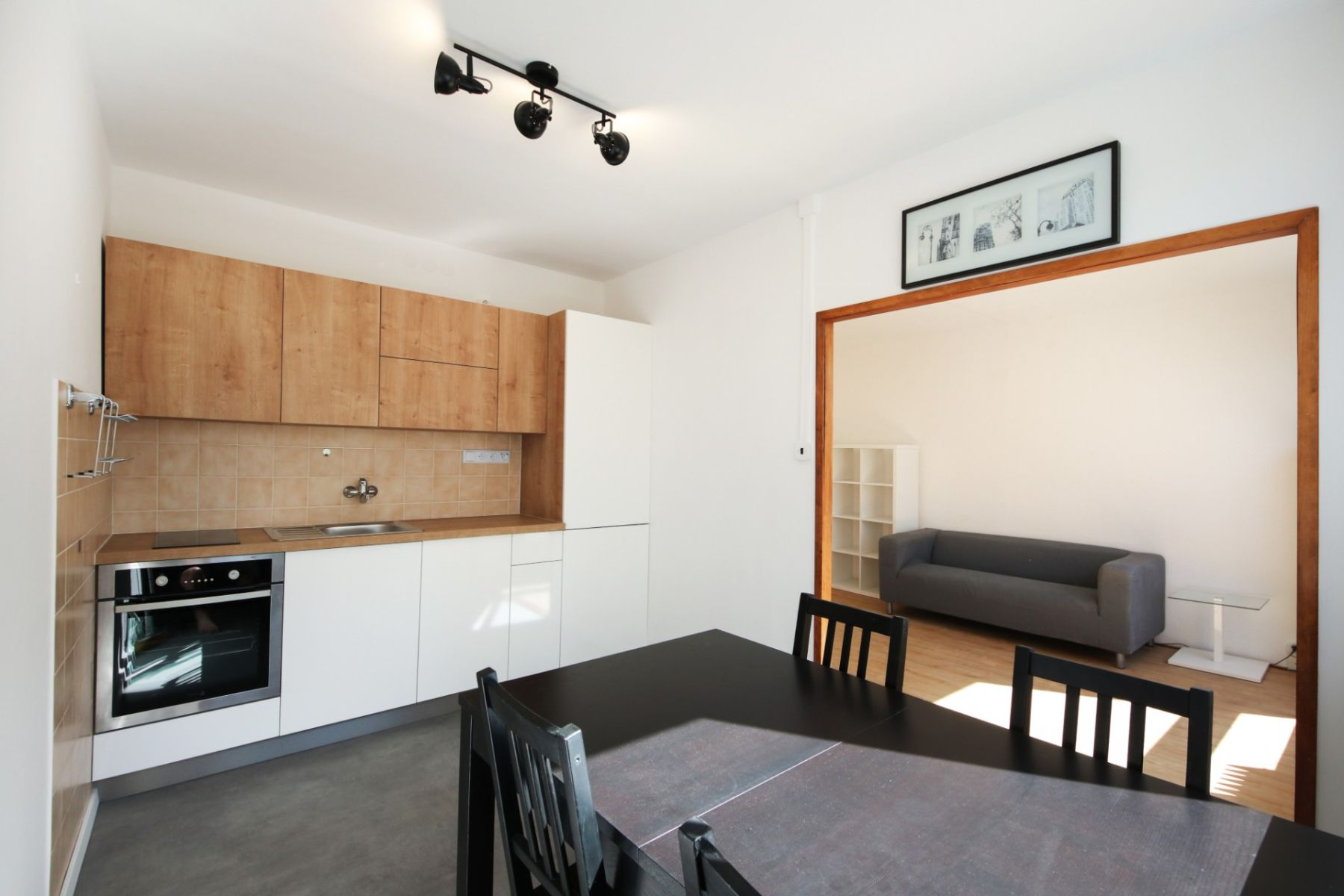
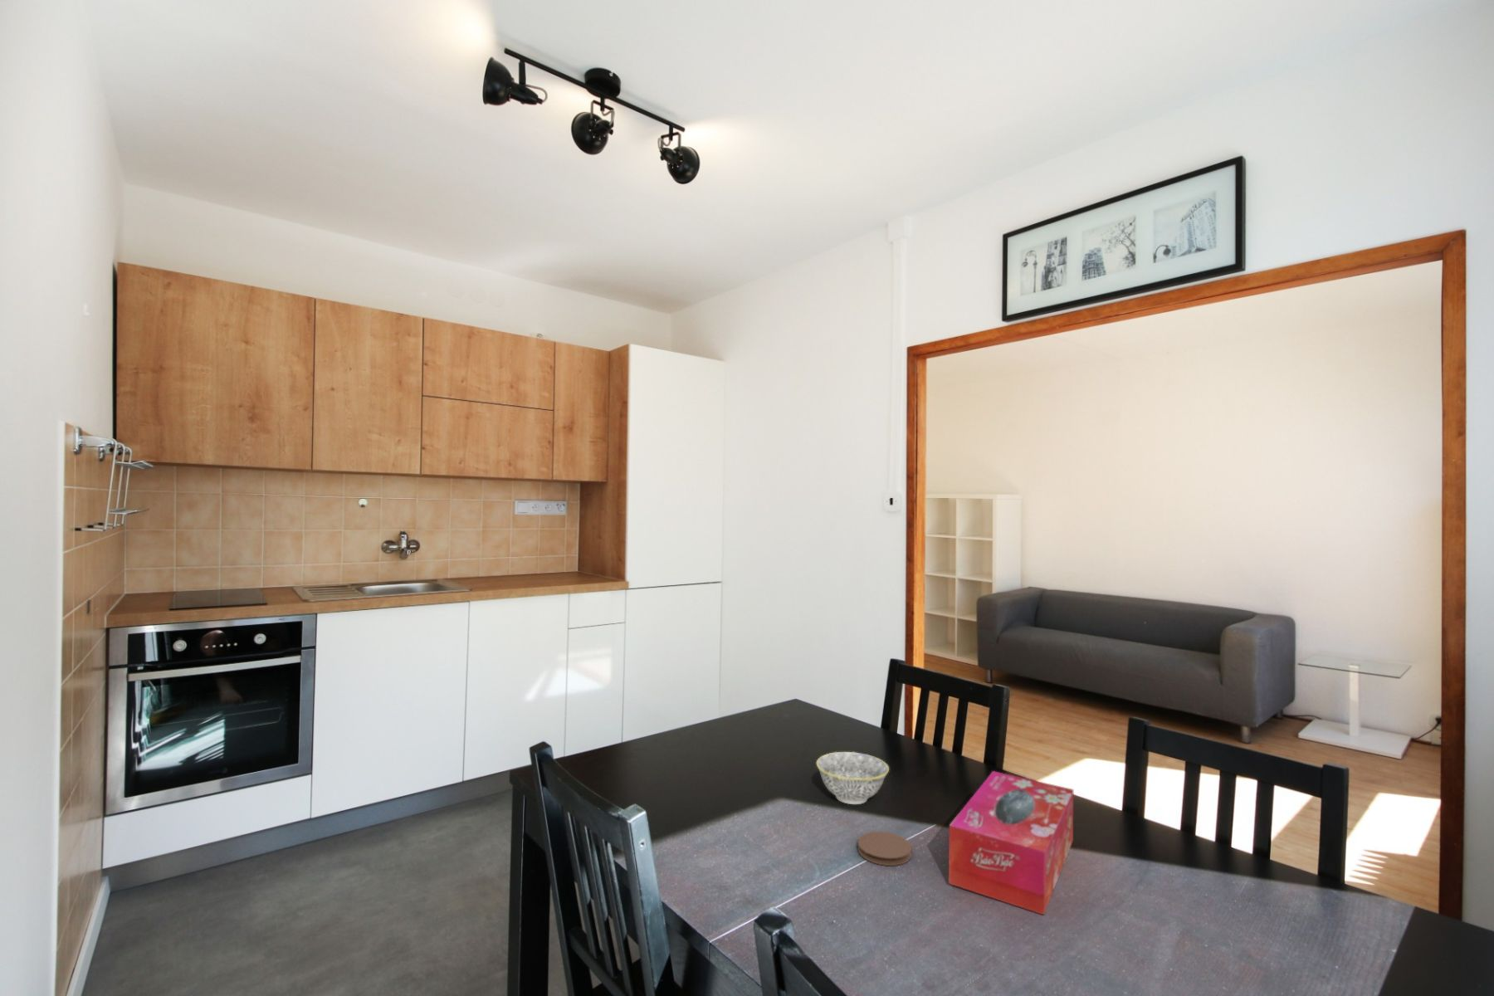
+ bowl (851, 781)
+ tissue box (1014, 834)
+ coaster (884, 847)
